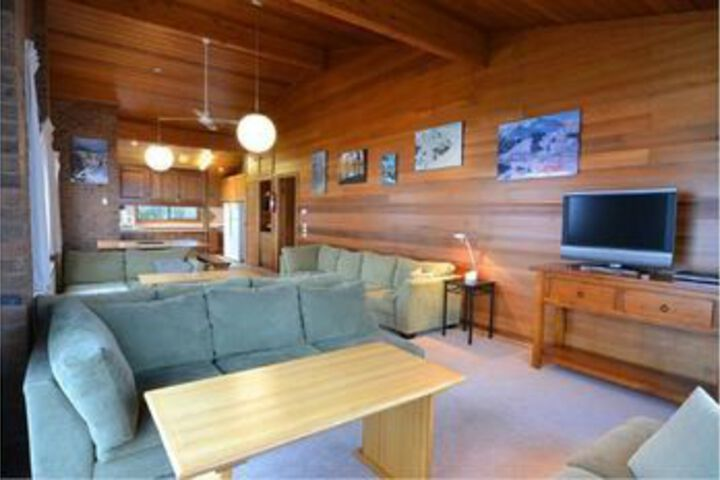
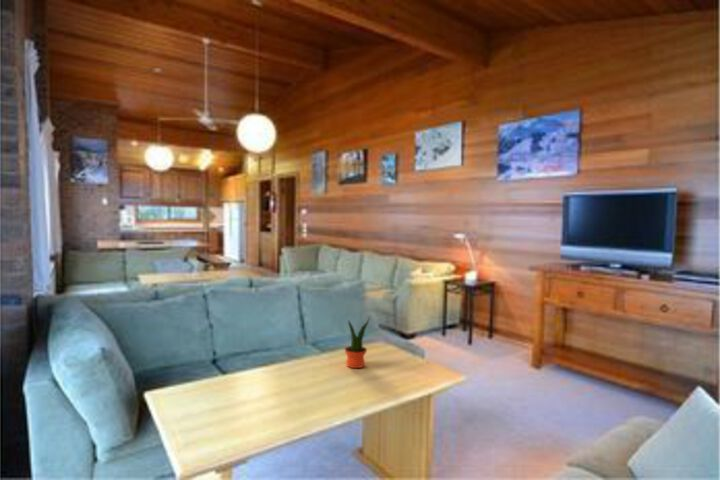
+ potted plant (359, 339)
